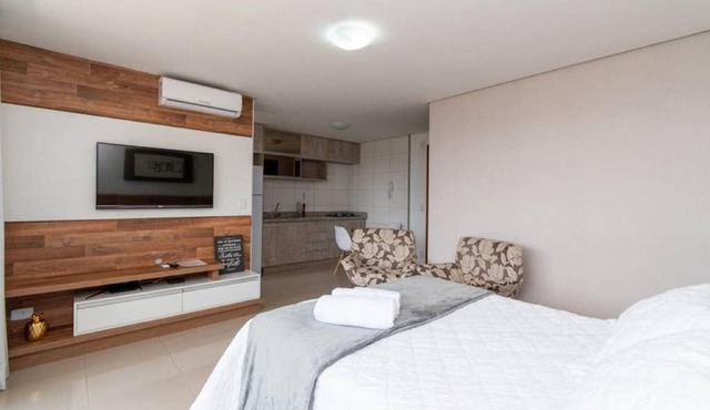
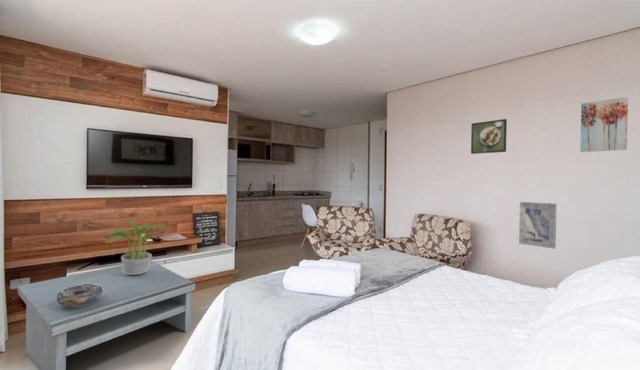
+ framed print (488, 137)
+ wall art (603, 125)
+ decorative bowl (80, 291)
+ wall art (537, 224)
+ potted plant (134, 249)
+ coffee table (112, 309)
